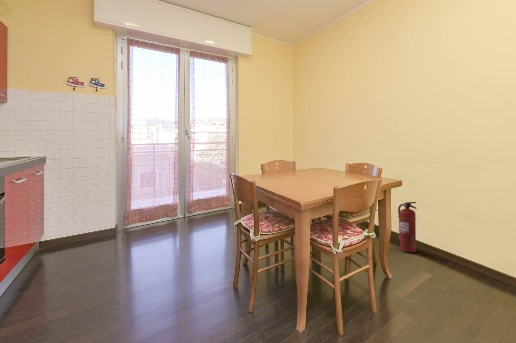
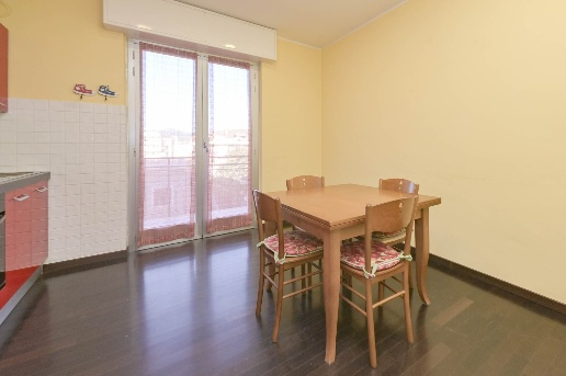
- fire extinguisher (407, 225)
